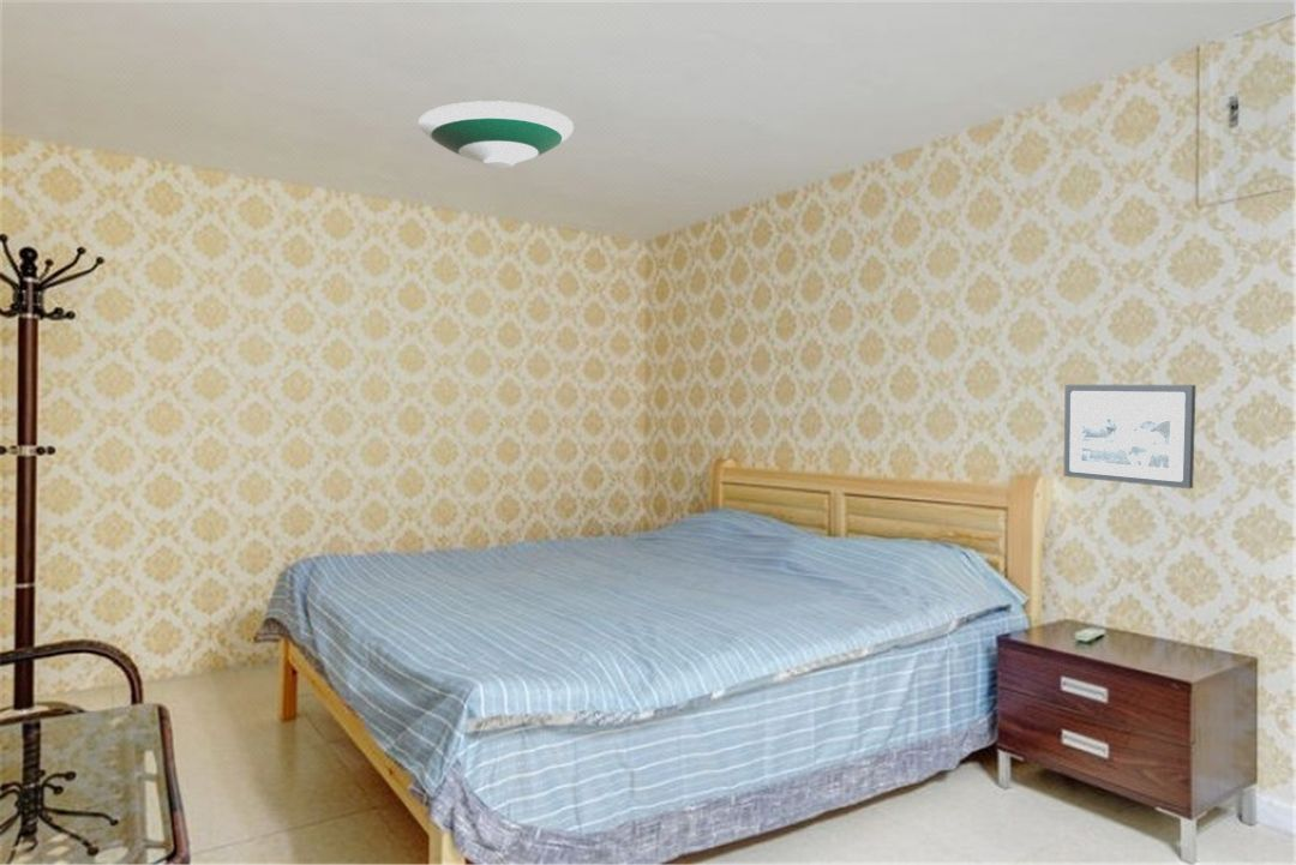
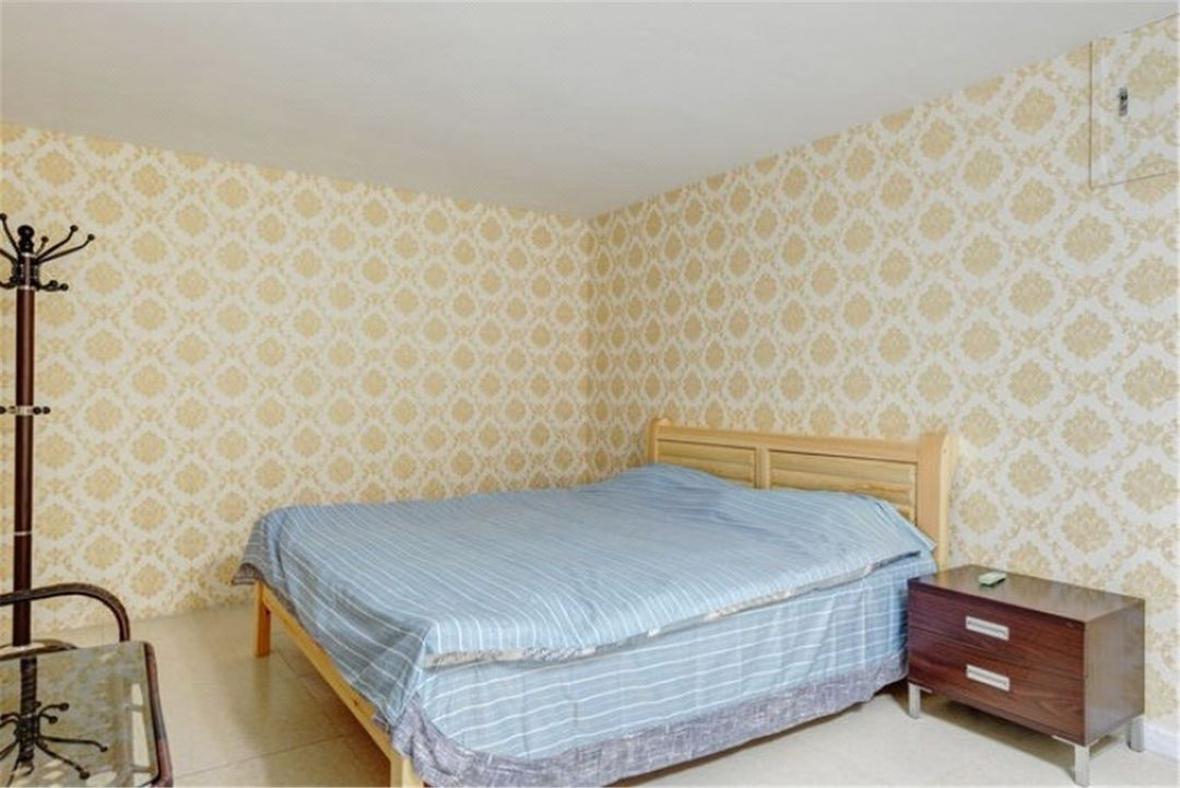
- picture frame (1124, 433)
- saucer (498, 145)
